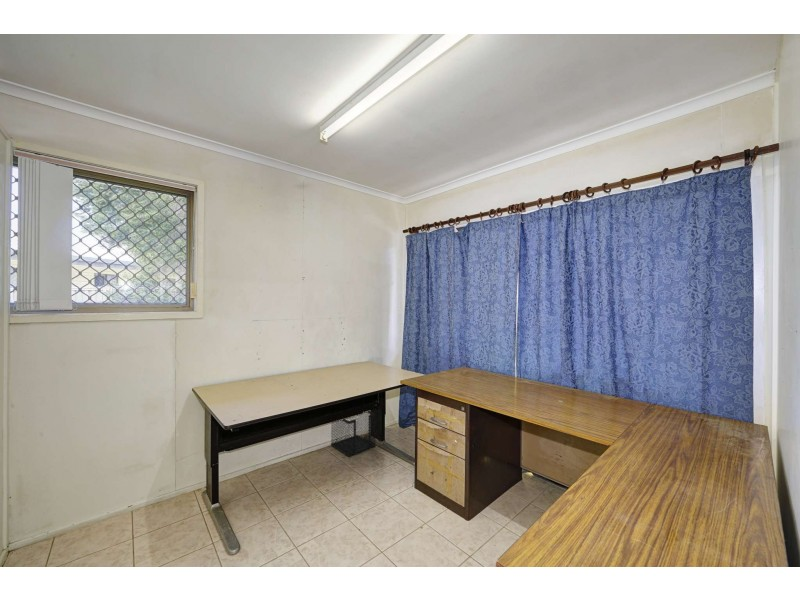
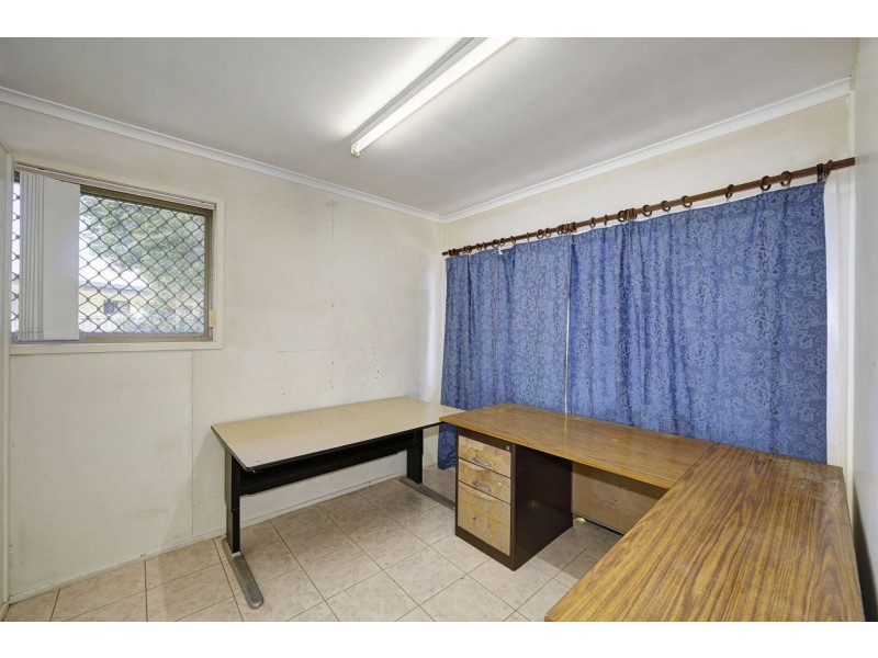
- wastebasket (353, 429)
